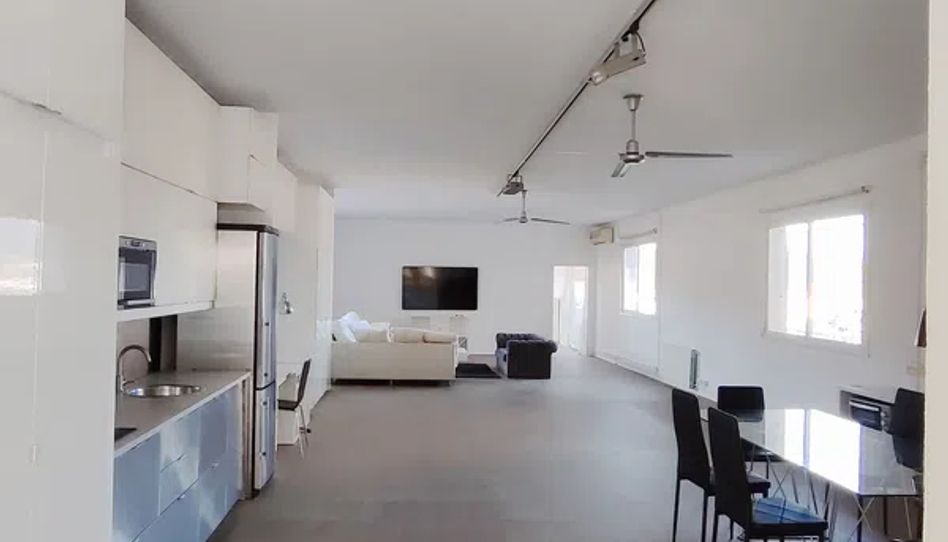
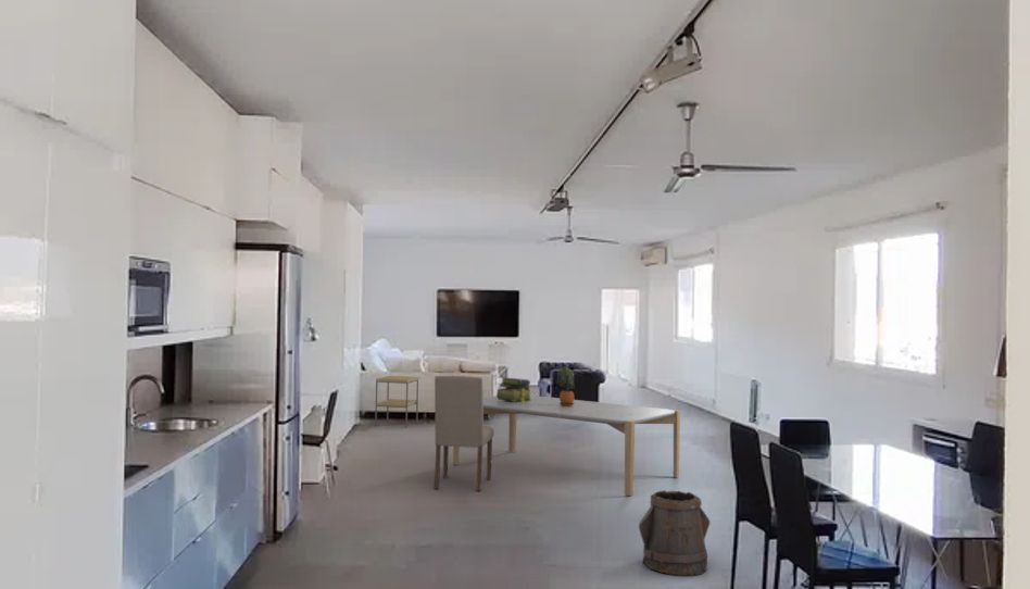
+ potted plant (566, 385)
+ dining chair (463, 428)
+ stack of books (514, 388)
+ side table (397, 400)
+ dining table (565, 418)
+ bucket (677, 529)
